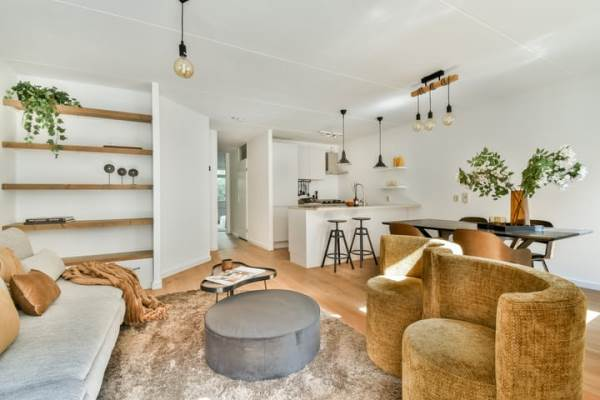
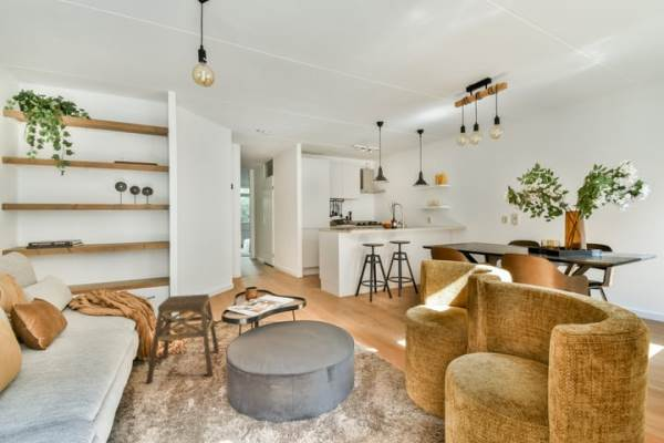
+ stool (186, 333)
